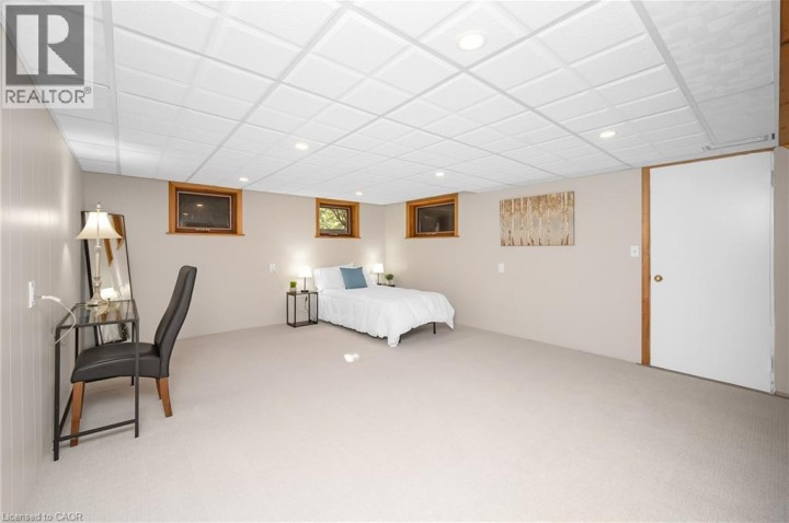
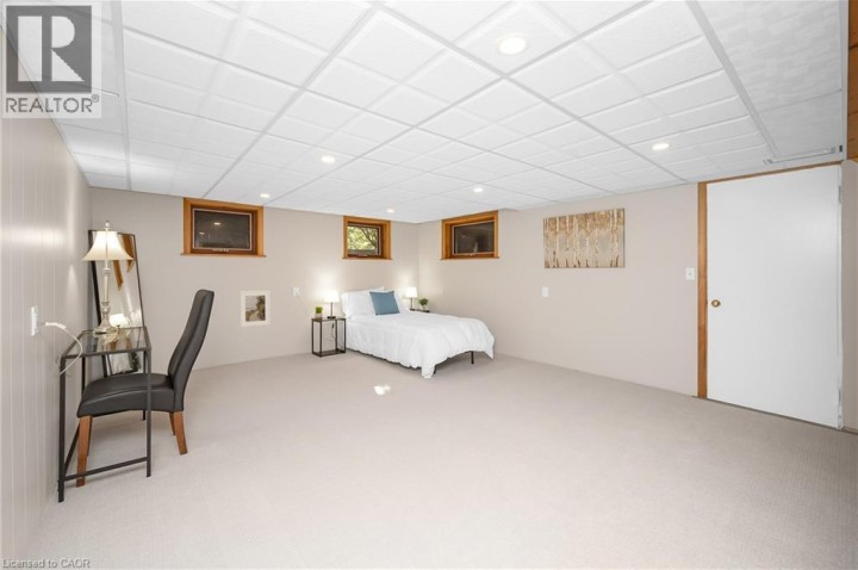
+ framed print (255, 308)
